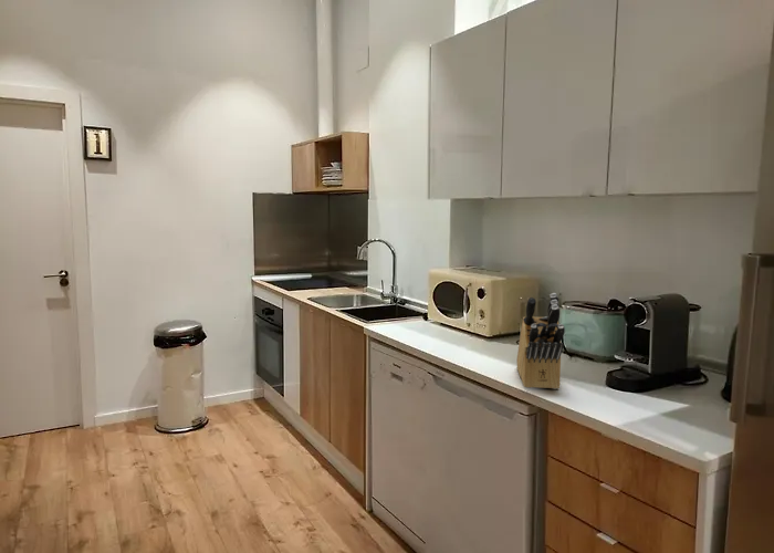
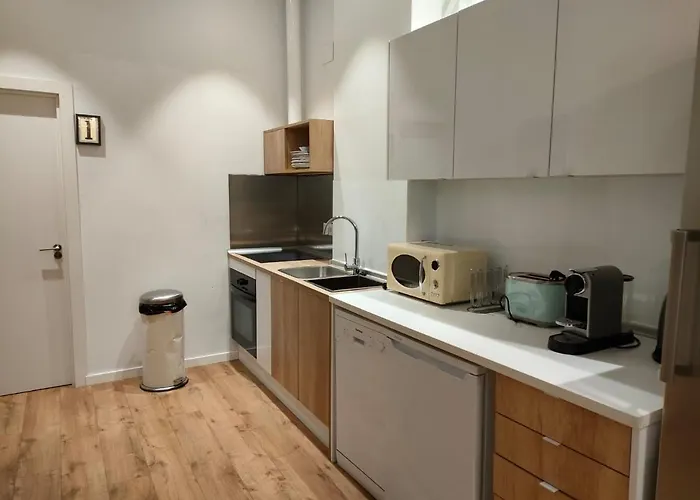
- knife block (540, 335)
